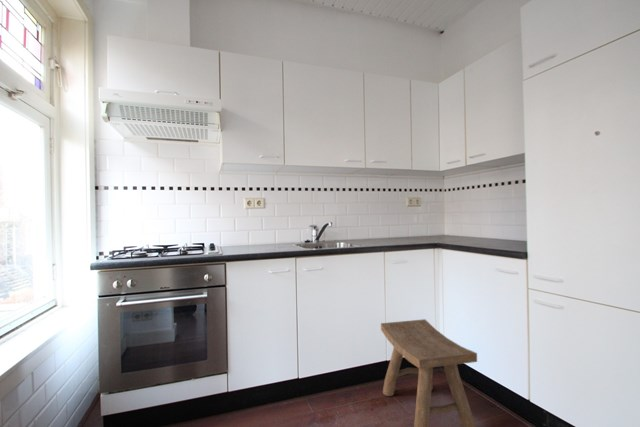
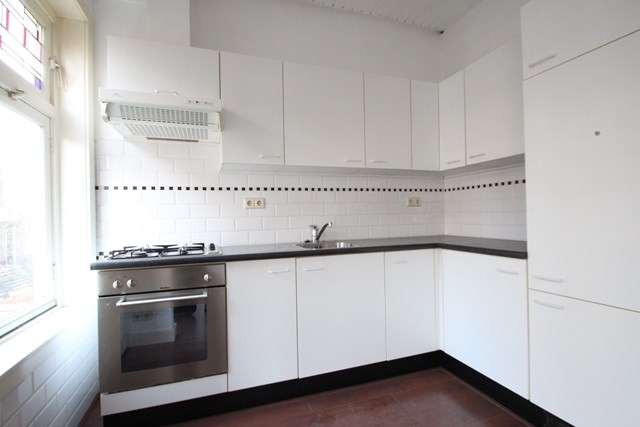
- stool (423, 373)
